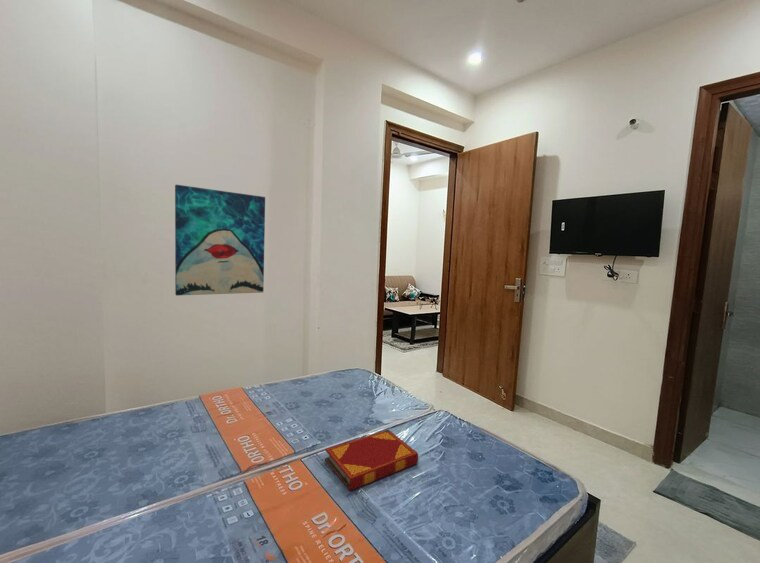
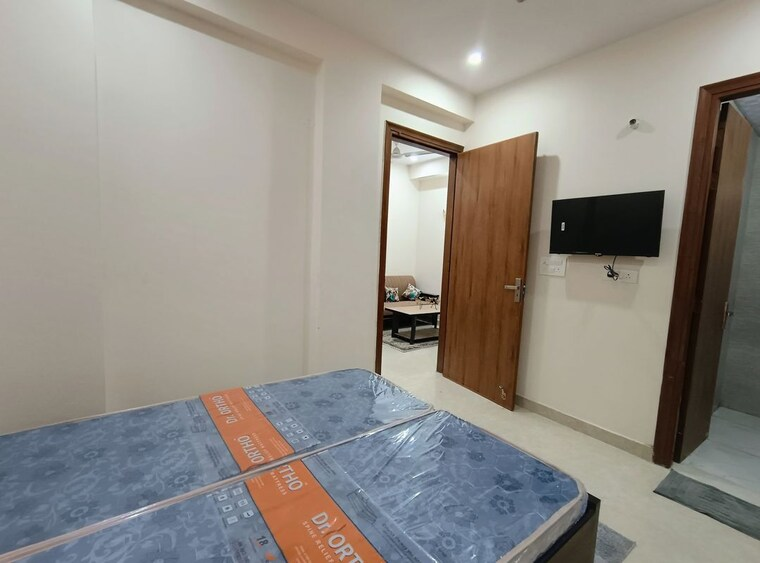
- wall art (222, 243)
- hardback book (371, 456)
